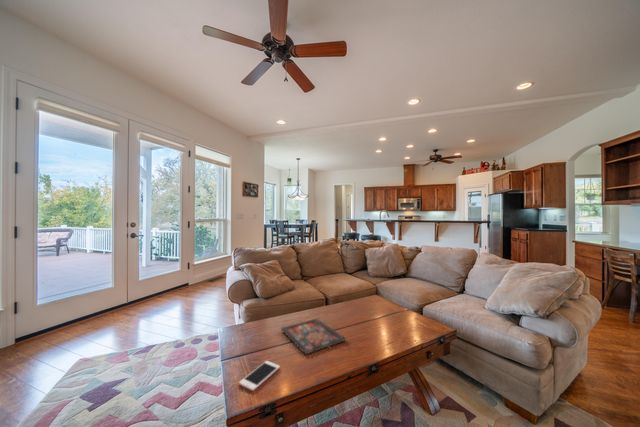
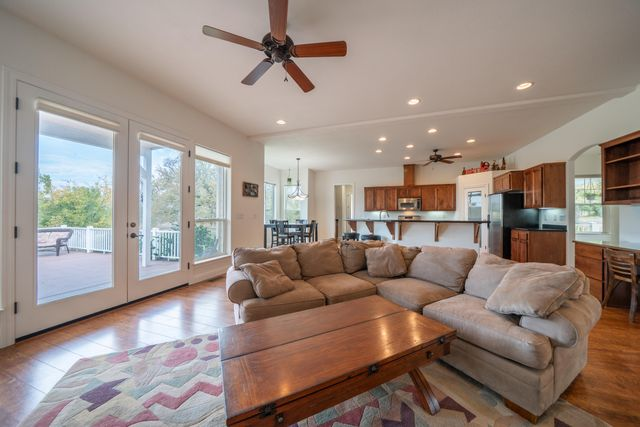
- cell phone (260, 374)
- board game (312, 334)
